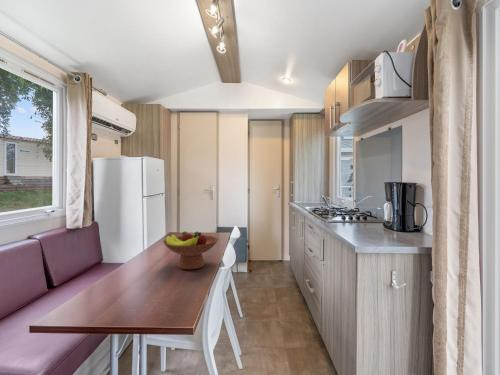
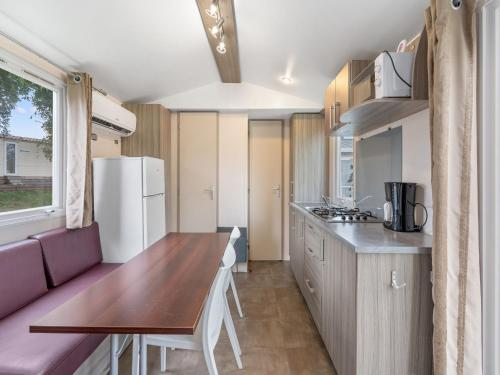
- fruit bowl (191, 247)
